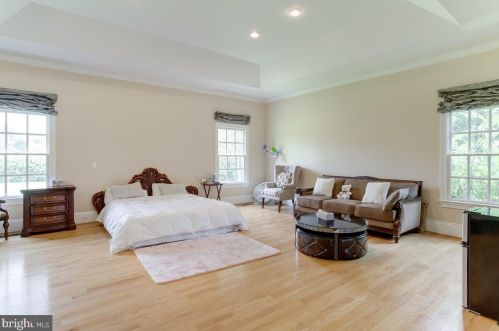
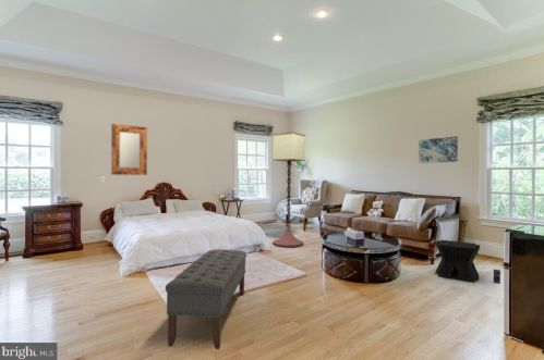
+ floor lamp (288, 188)
+ bench (213, 288)
+ wall art (437, 150)
+ side table (466, 260)
+ home mirror (130, 150)
